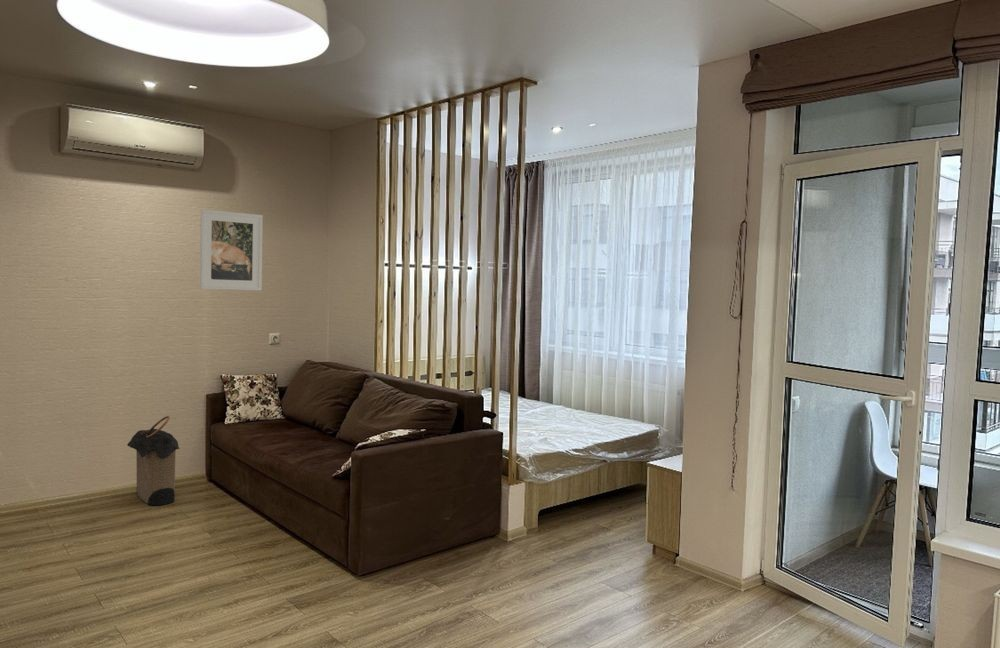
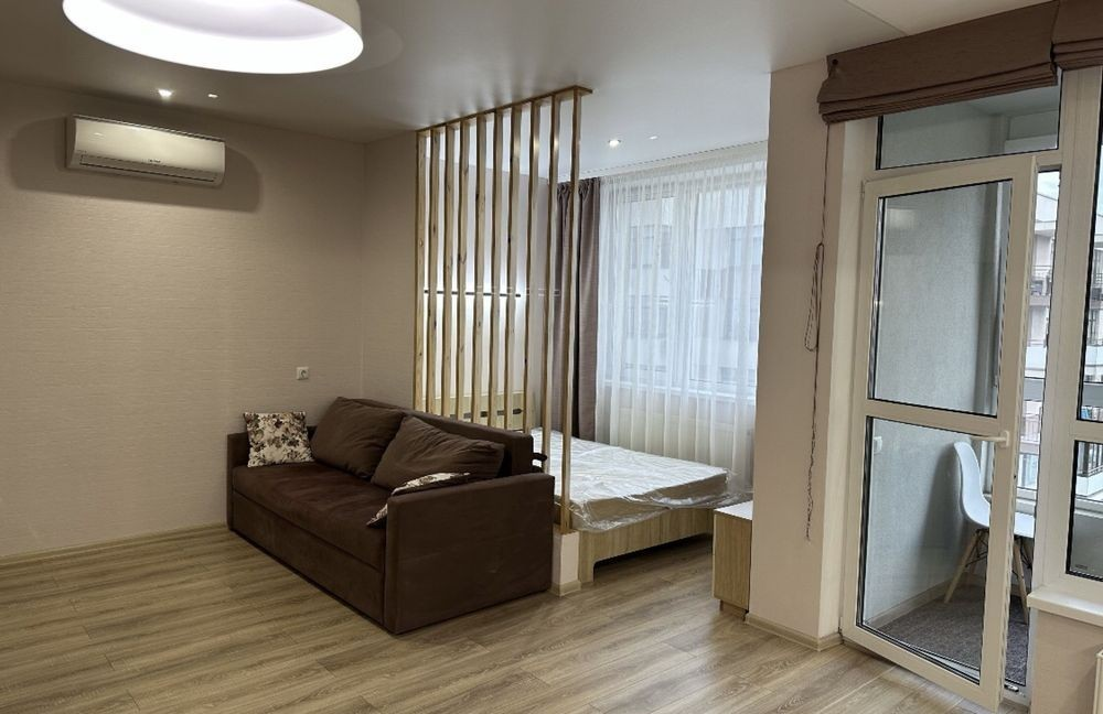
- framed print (232, 251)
- laundry hamper (153, 456)
